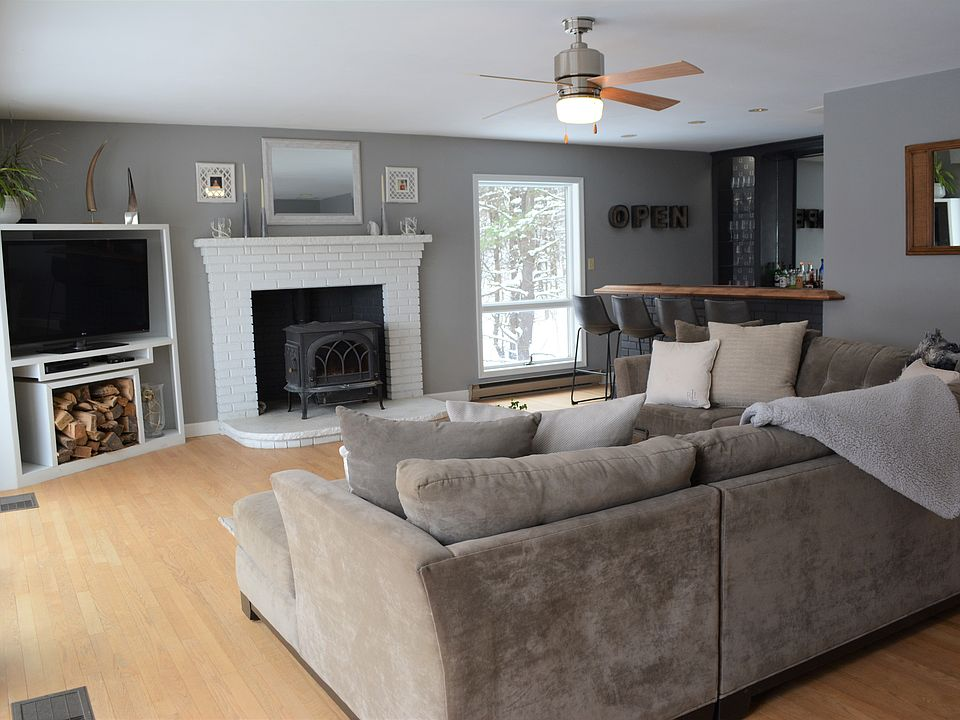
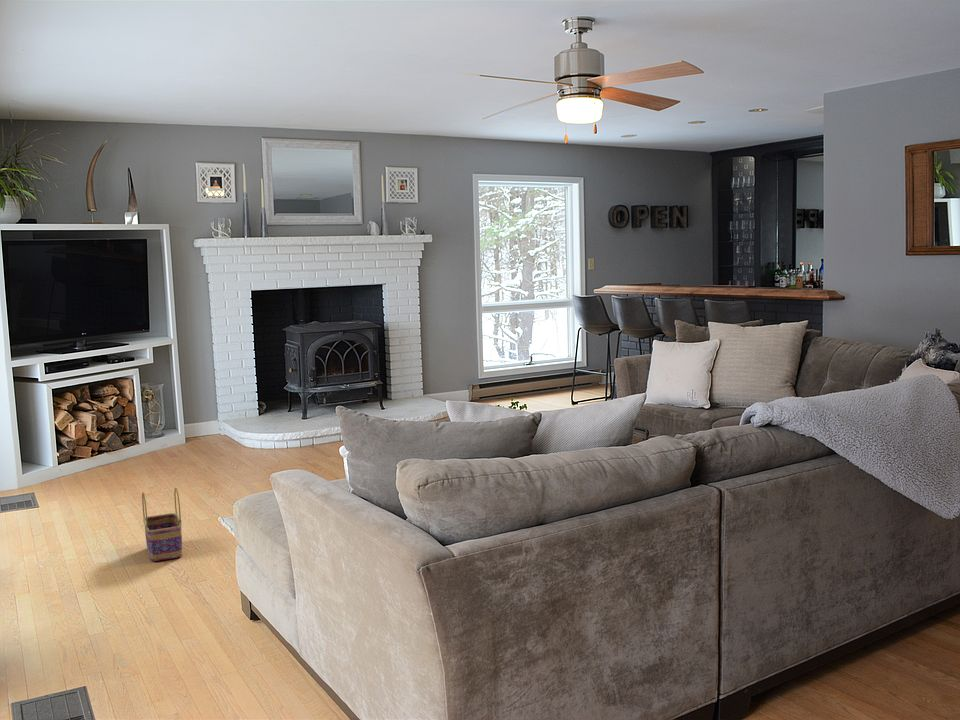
+ basket (162, 521)
